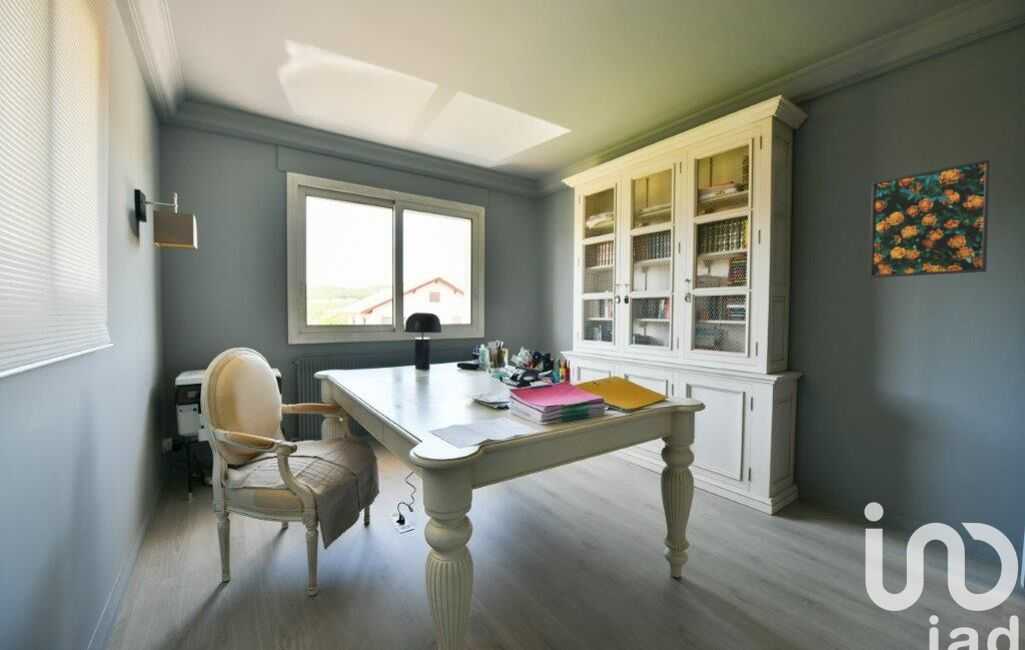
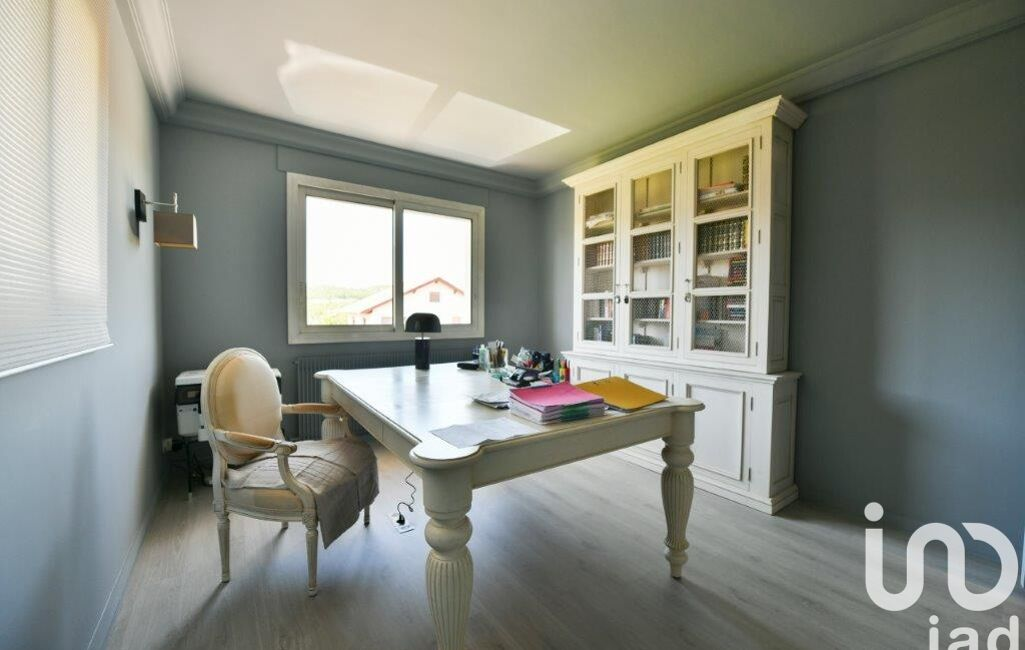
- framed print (924, 223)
